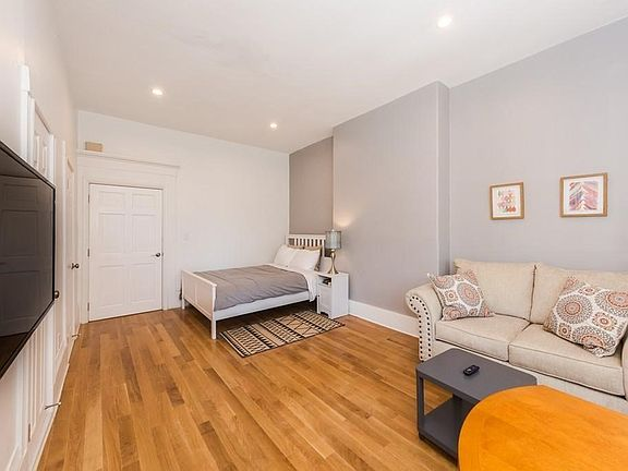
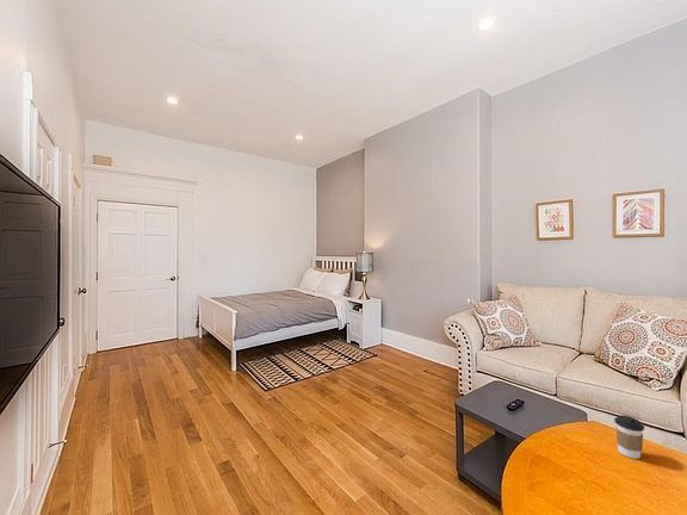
+ coffee cup (629, 436)
